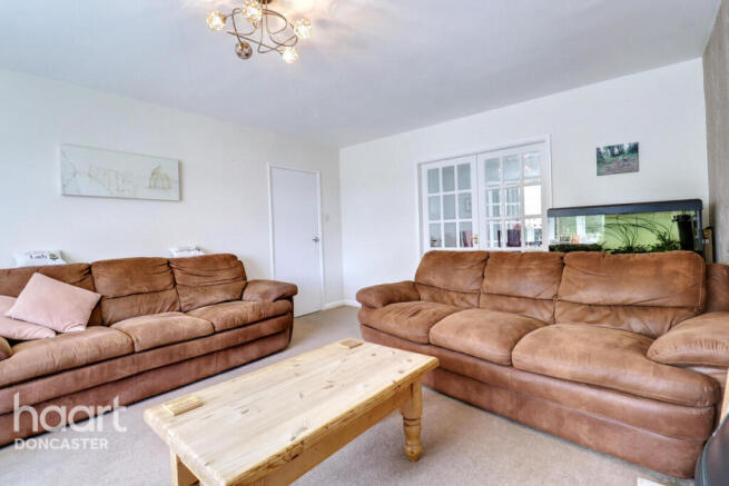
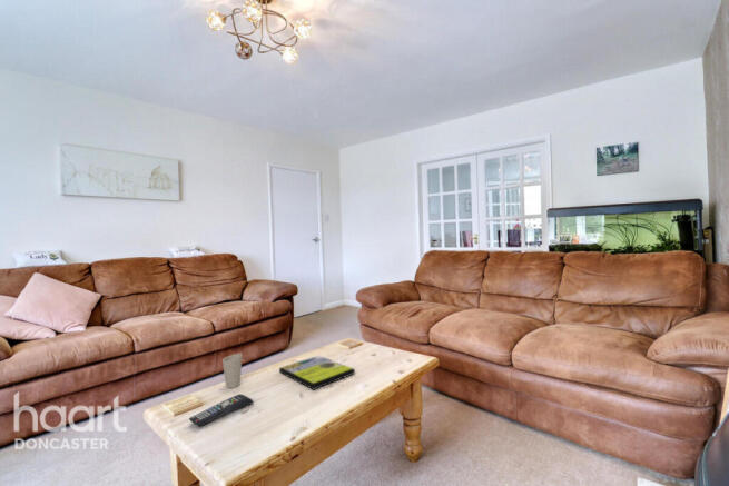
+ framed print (316, 370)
+ remote control (223, 408)
+ cup (233, 369)
